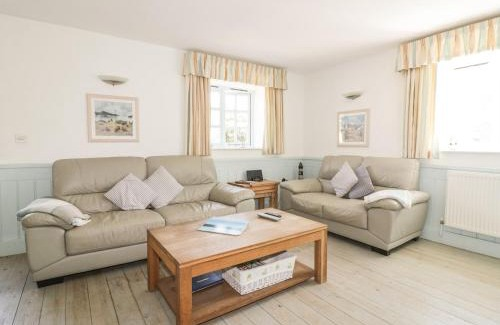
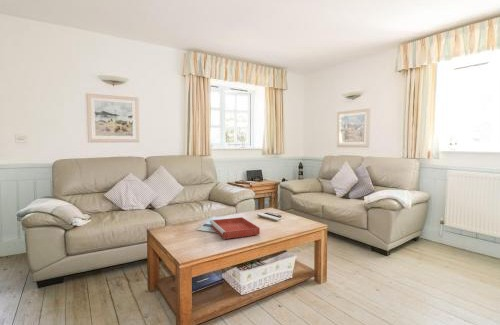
+ tray (233, 226)
